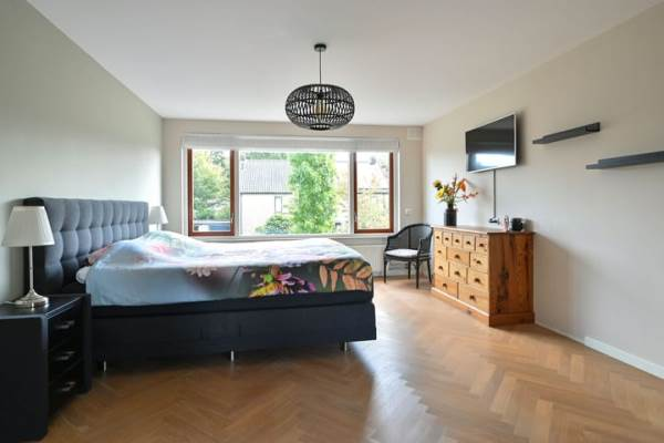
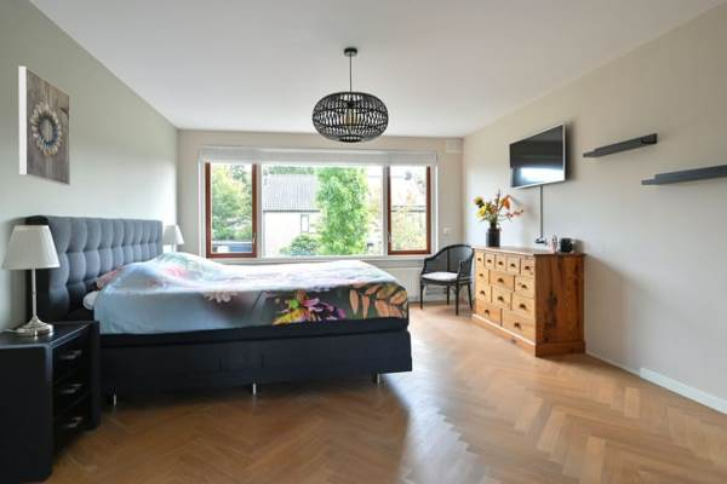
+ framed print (46, 131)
